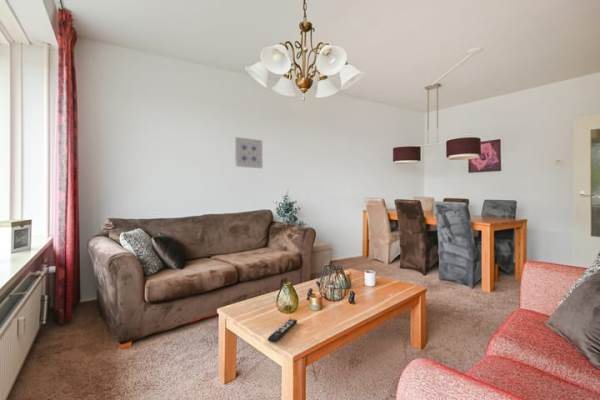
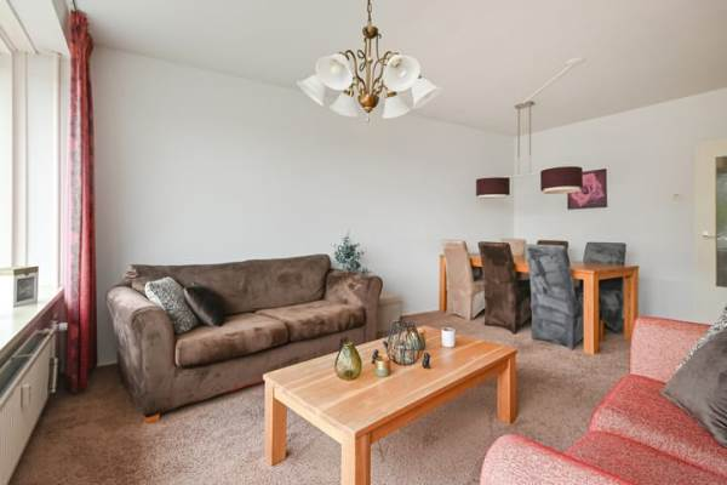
- remote control (283, 329)
- wall art (249, 153)
